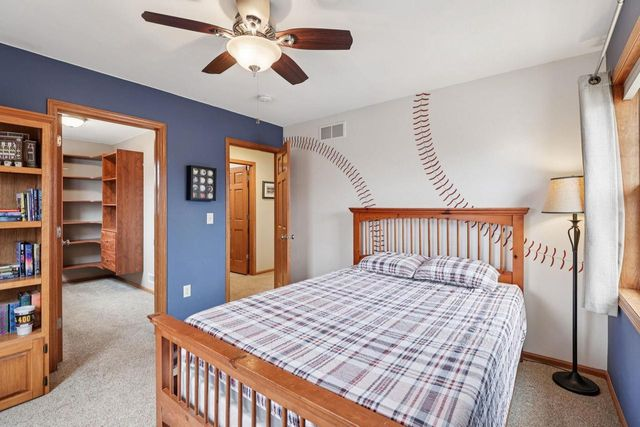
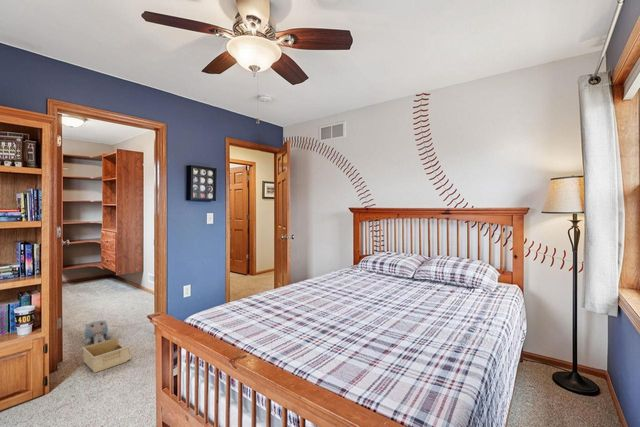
+ plush toy (97, 331)
+ storage bin (107, 353)
